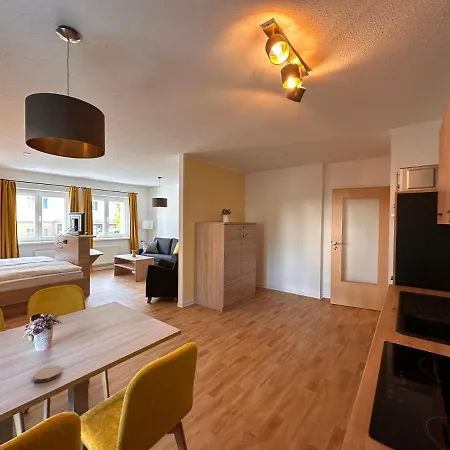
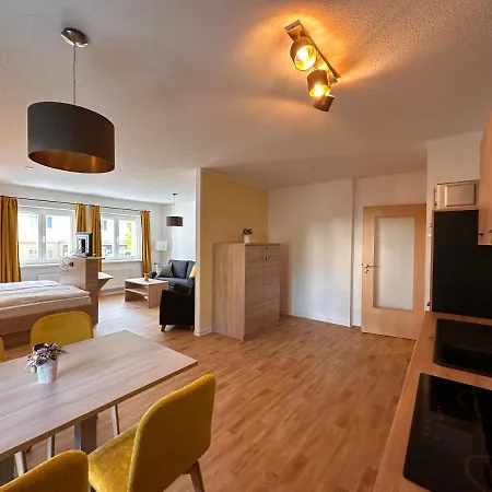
- coaster (48, 373)
